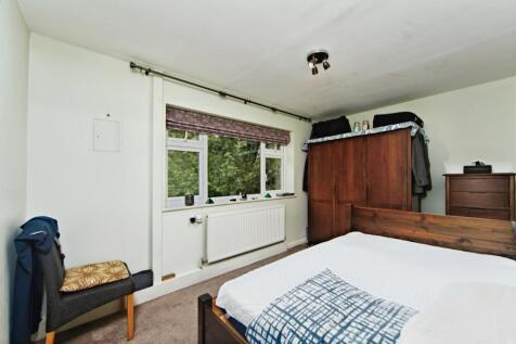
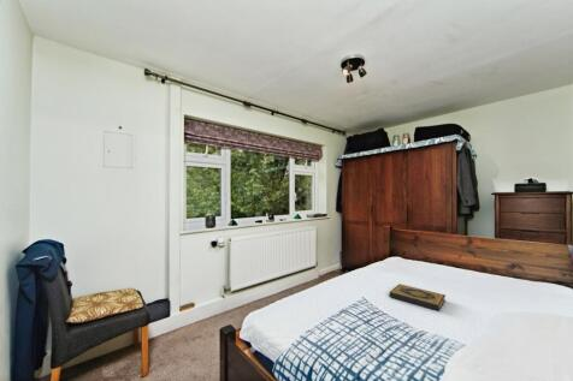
+ hardback book (417, 296)
